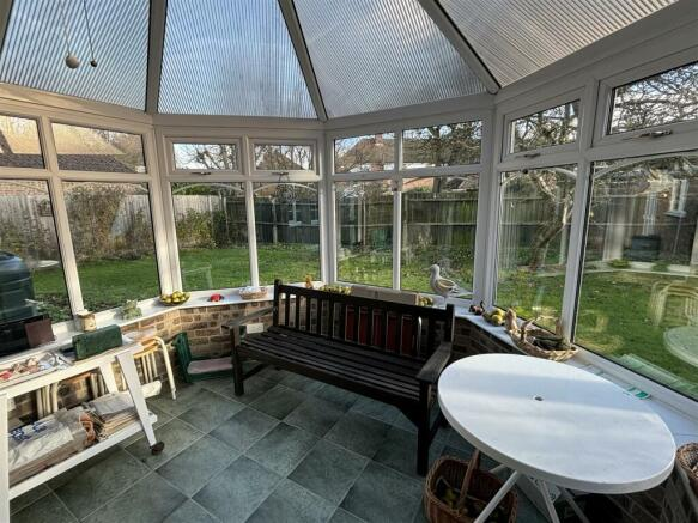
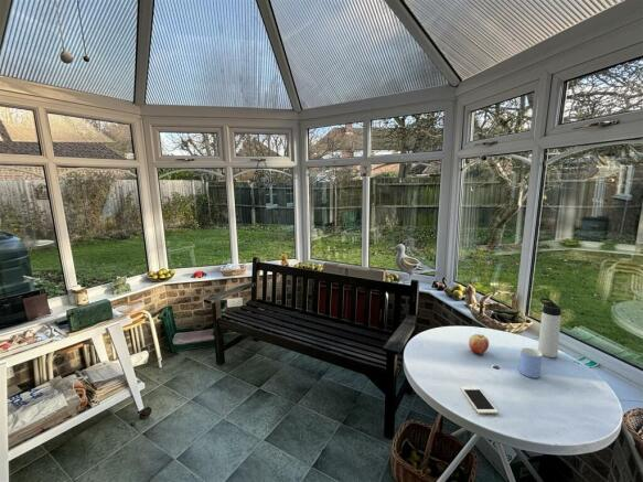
+ apple (479, 343)
+ thermos bottle (547, 326)
+ cell phone (478, 398)
+ mug (529, 360)
